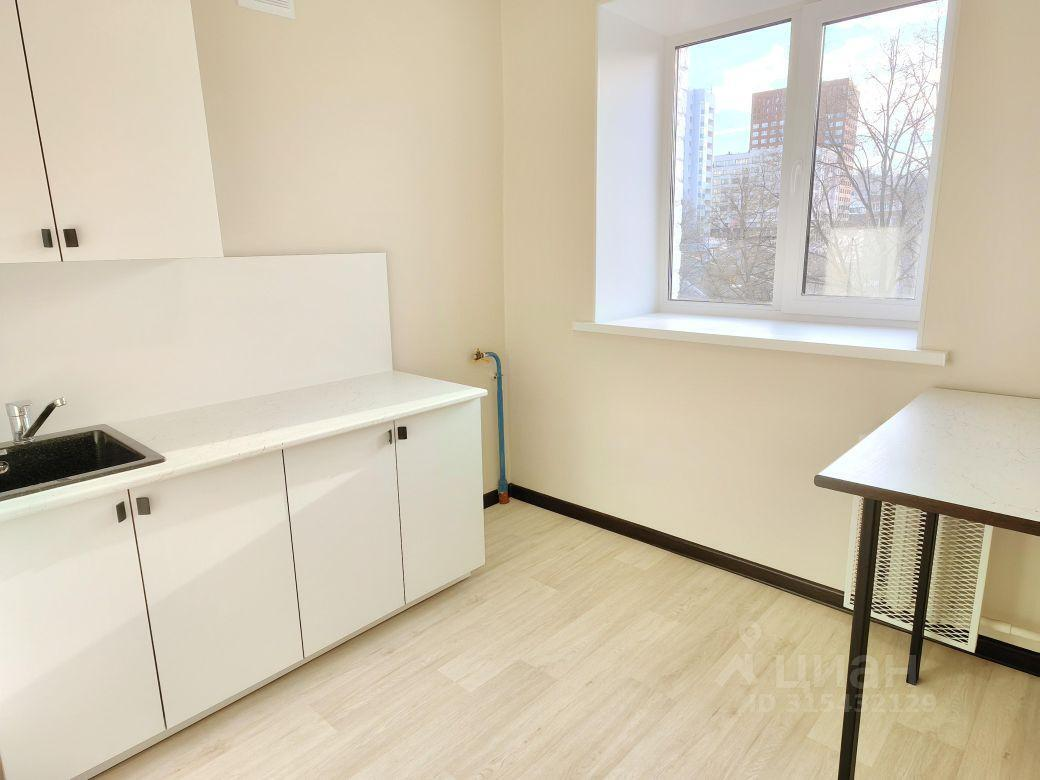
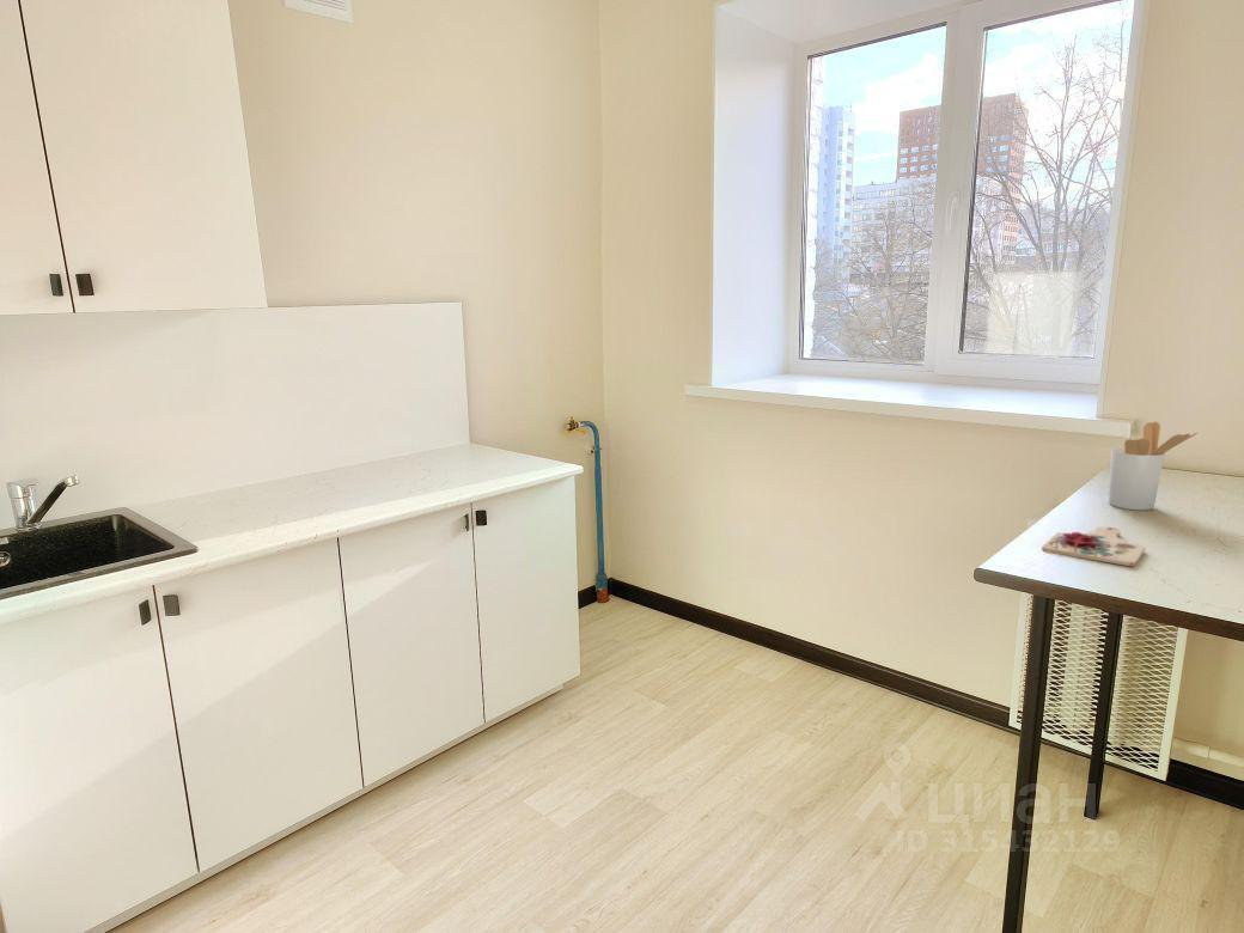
+ utensil holder (1148, 466)
+ cutting board (1099, 537)
